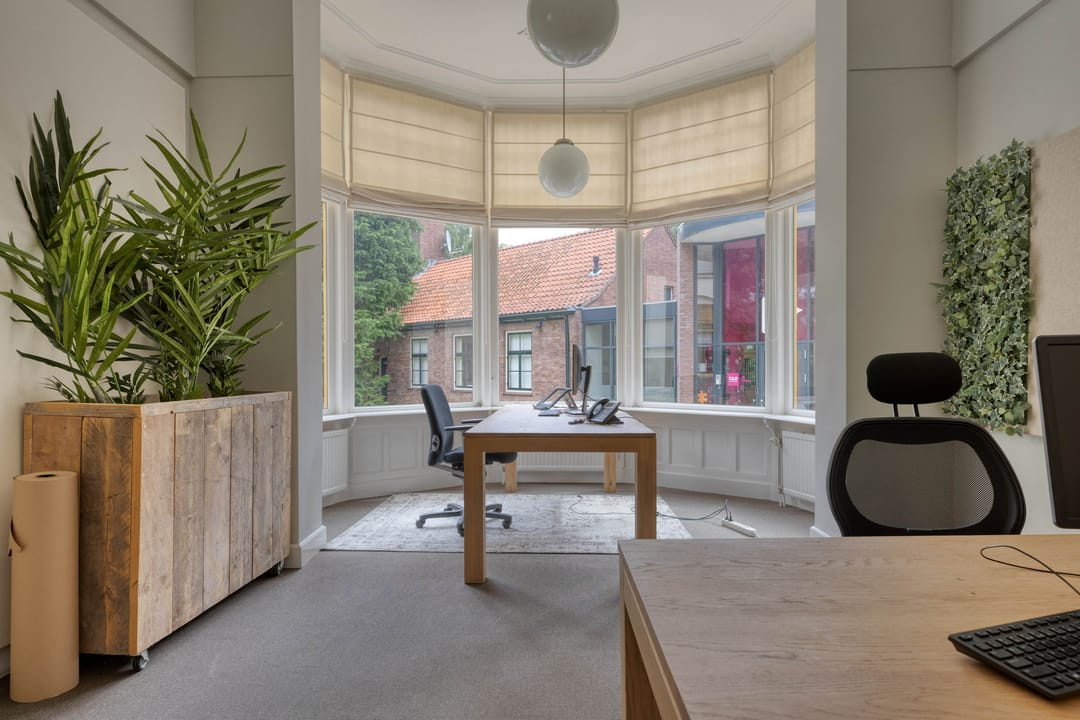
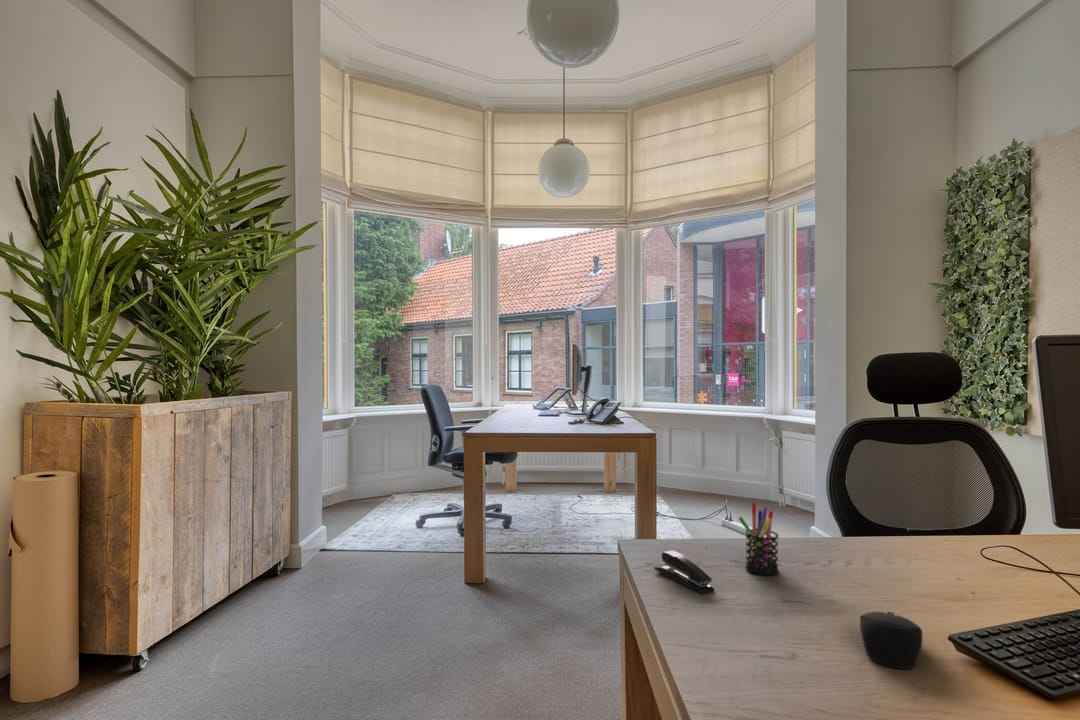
+ pen holder (757, 537)
+ computer mouse (890, 631)
+ stapler (683, 568)
